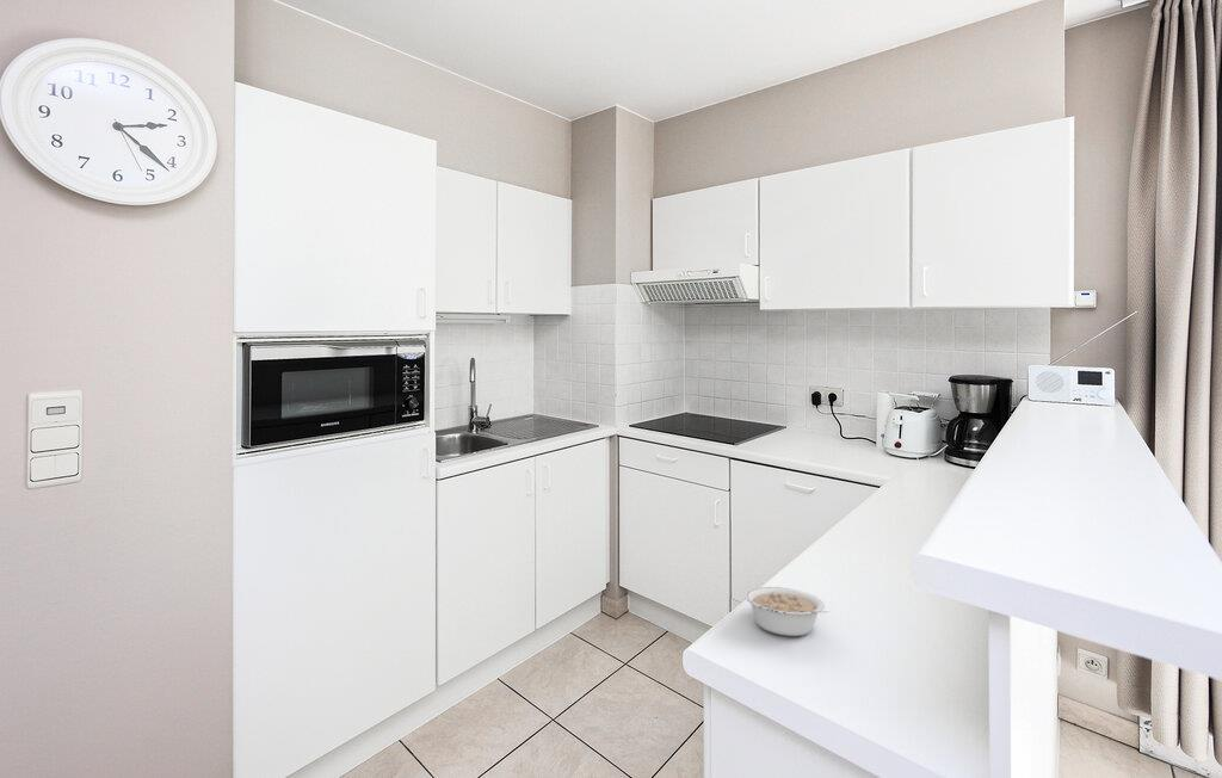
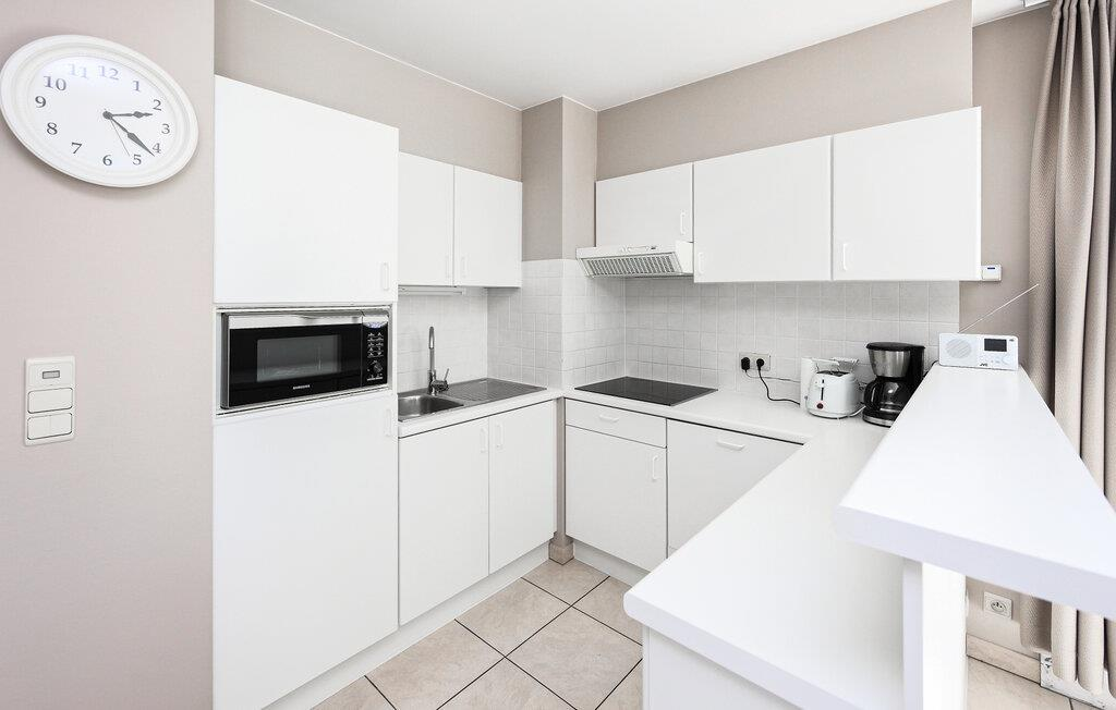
- legume (786, 610)
